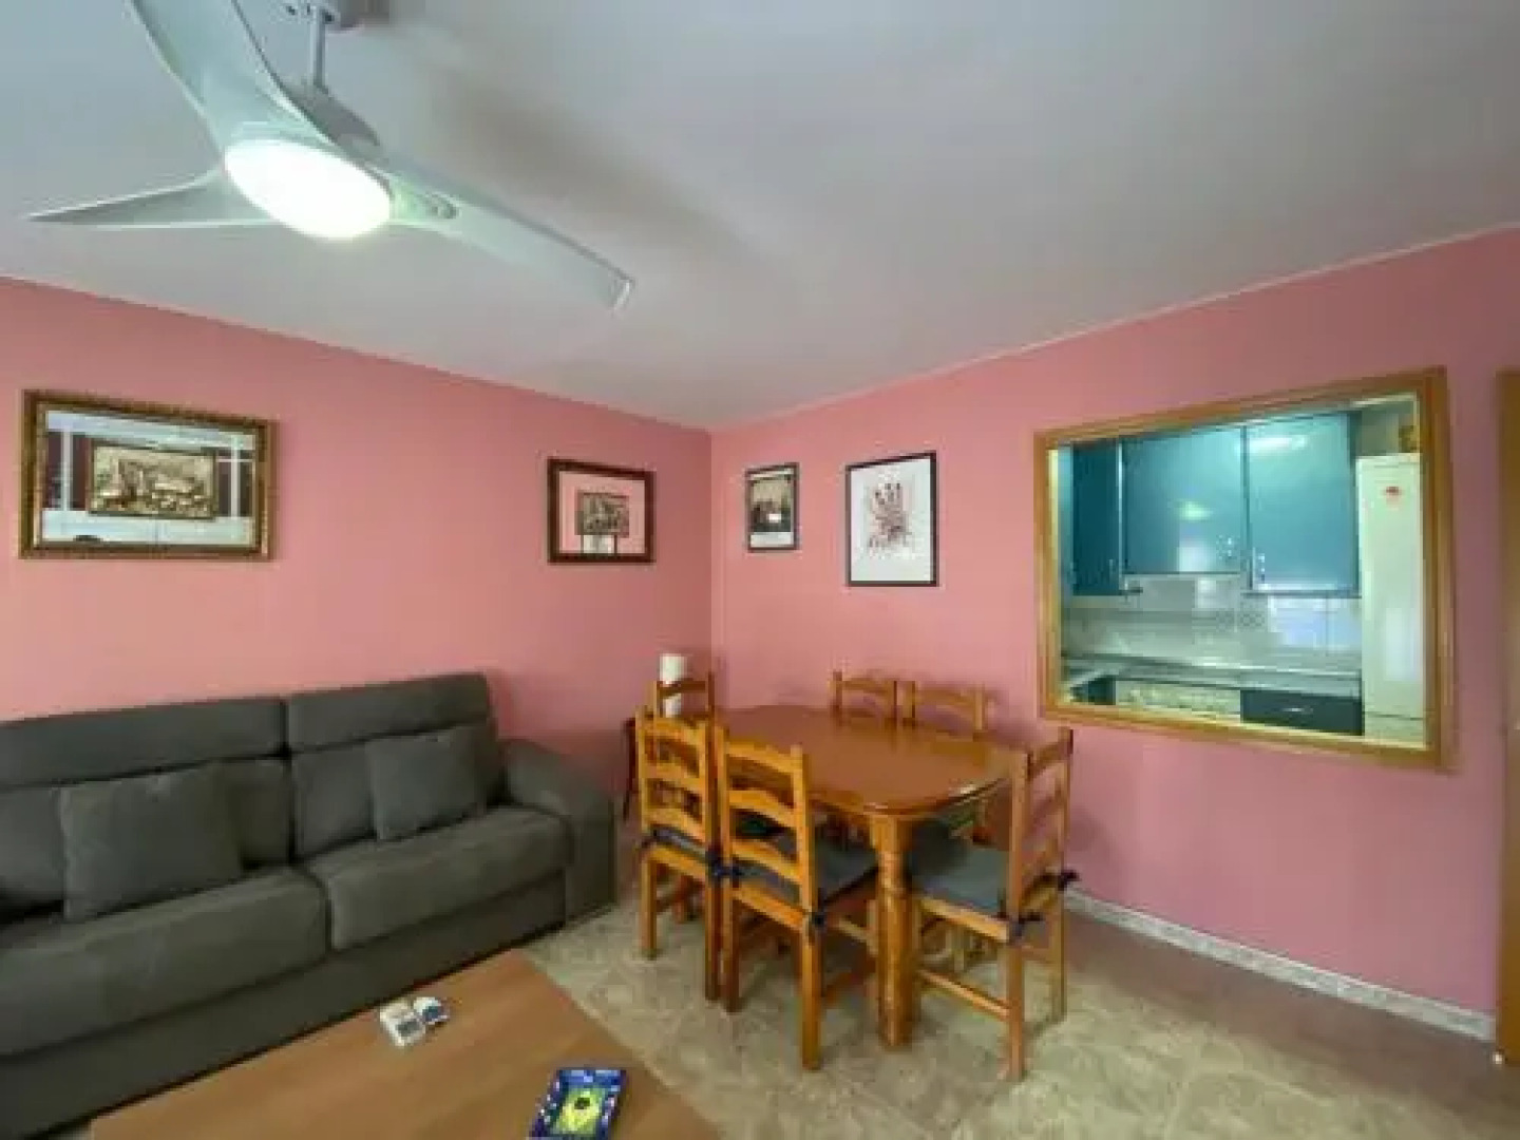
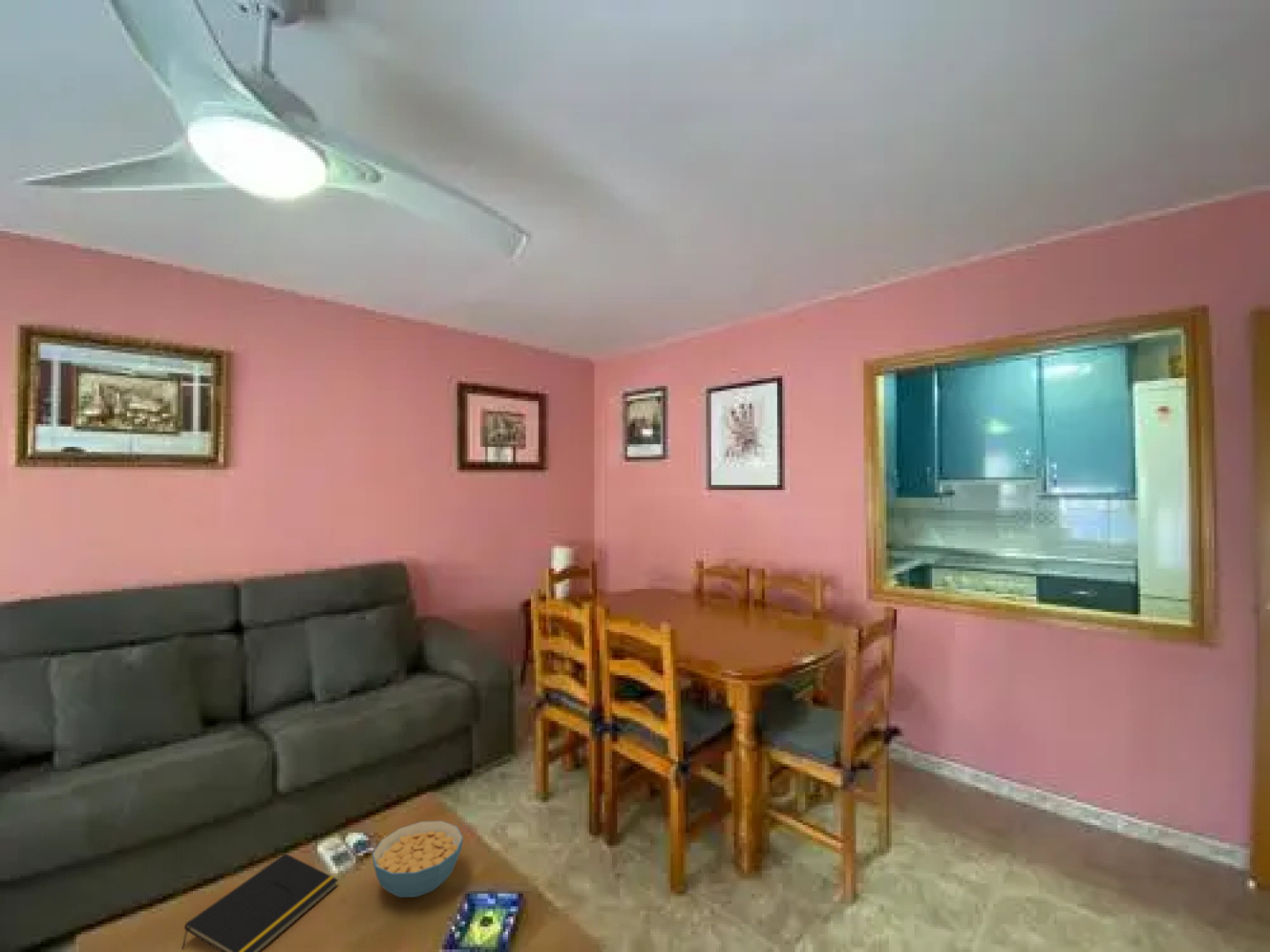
+ notepad (266, 903)
+ cereal bowl (418, 866)
